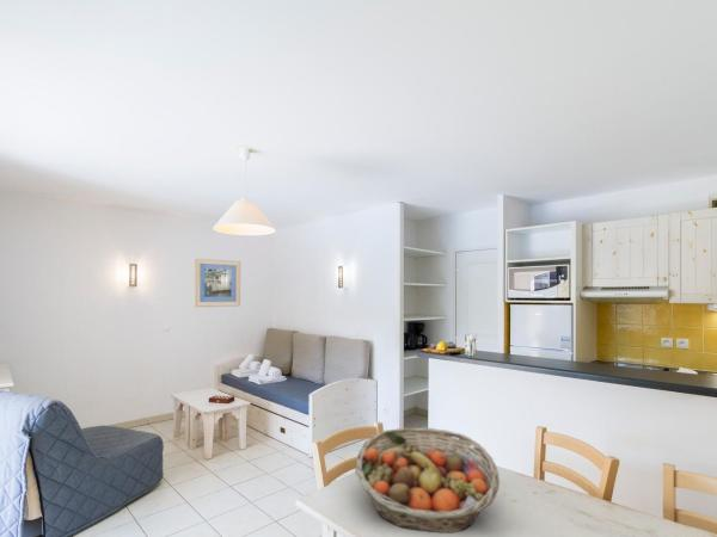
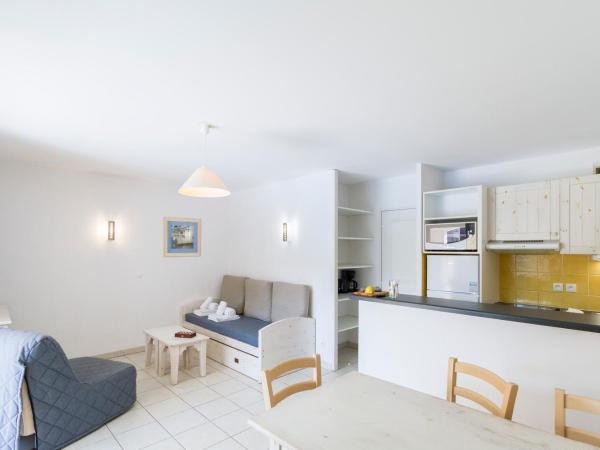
- fruit basket (424, 475)
